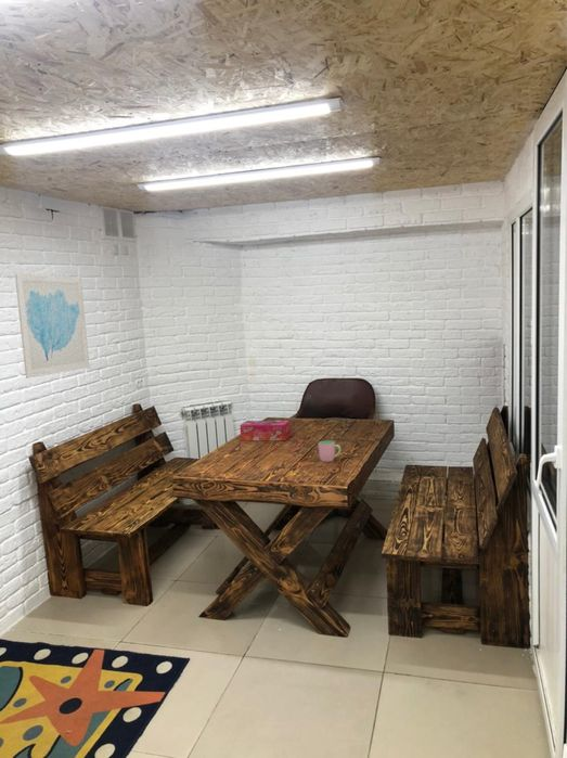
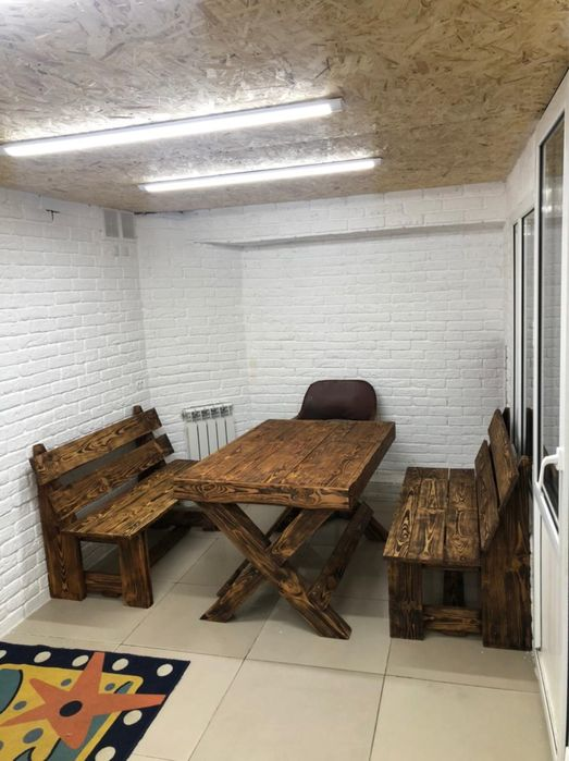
- tissue box (266, 429)
- wall art (55, 324)
- cup (330, 451)
